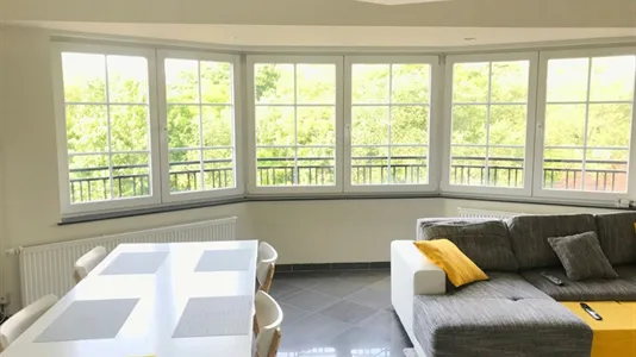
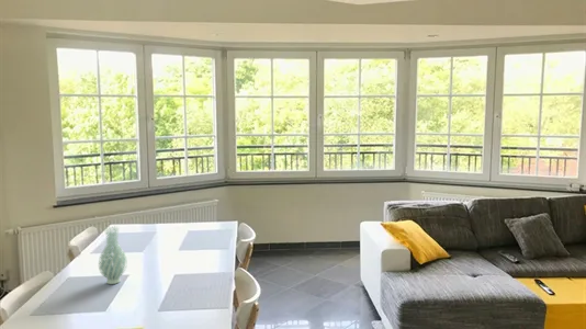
+ vase (113, 254)
